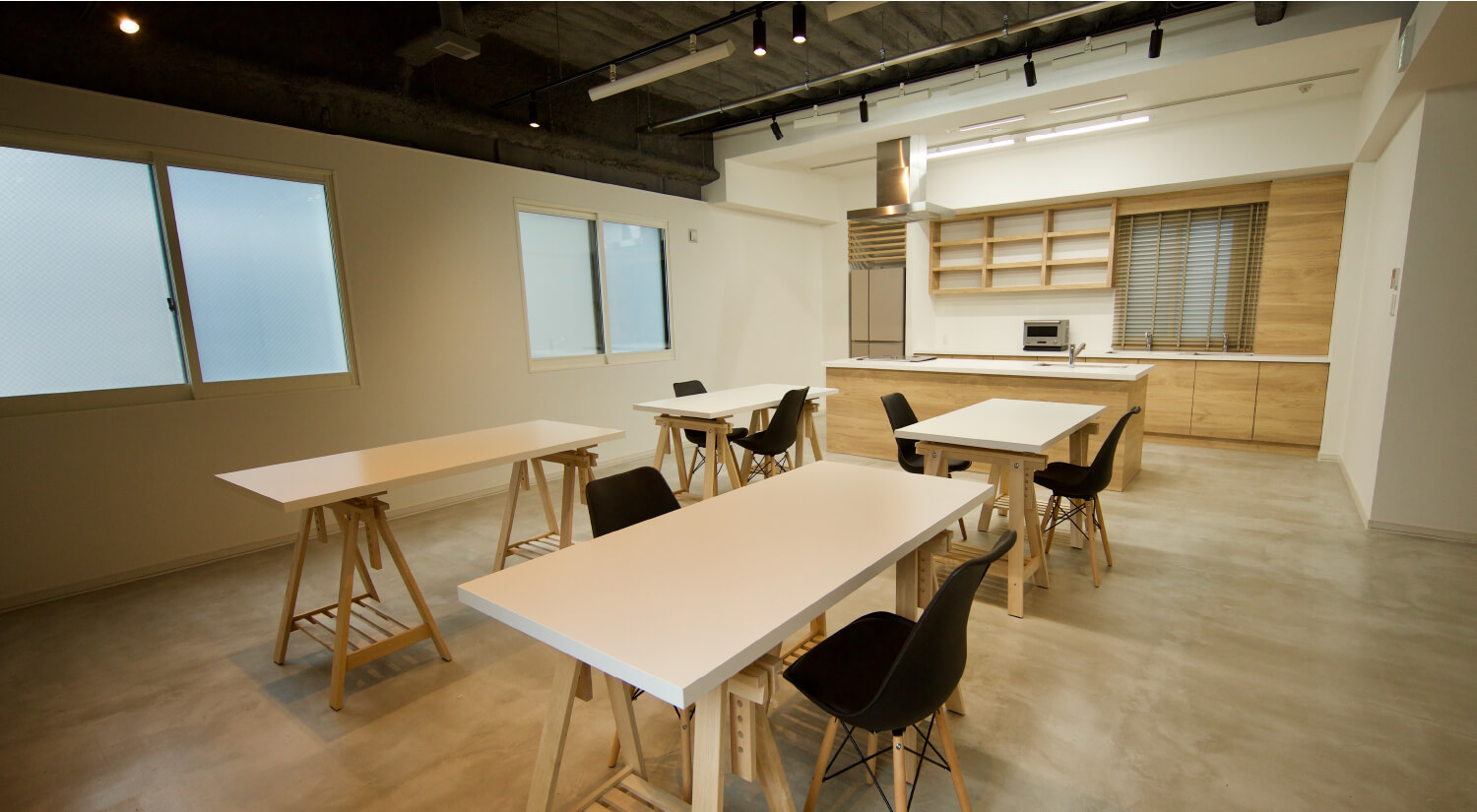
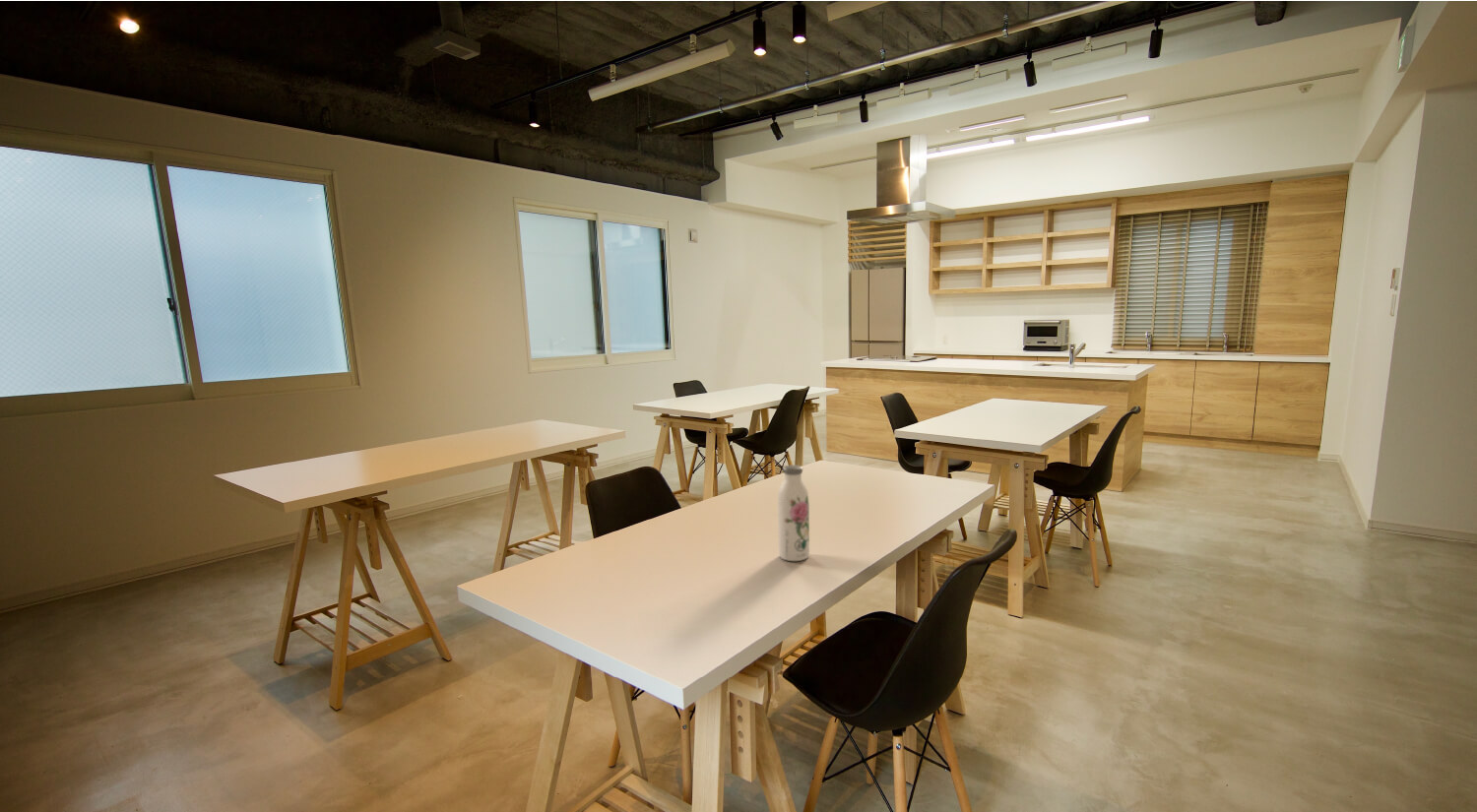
+ water bottle (793, 511)
